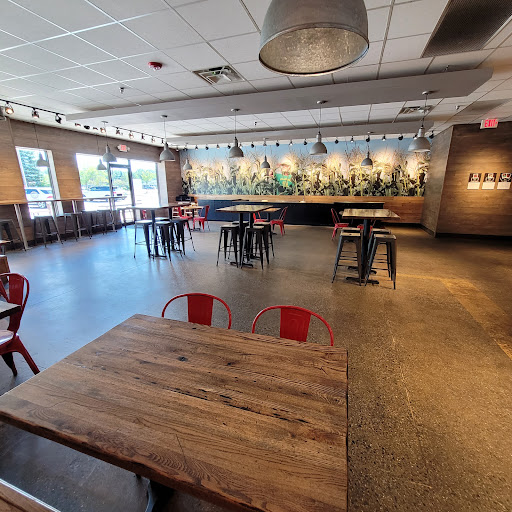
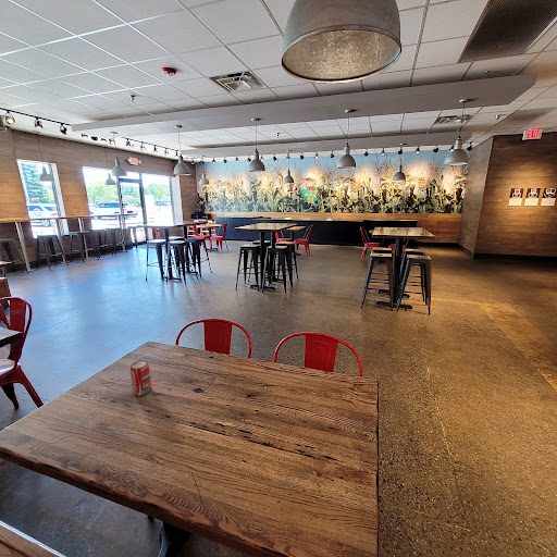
+ beverage can (140, 377)
